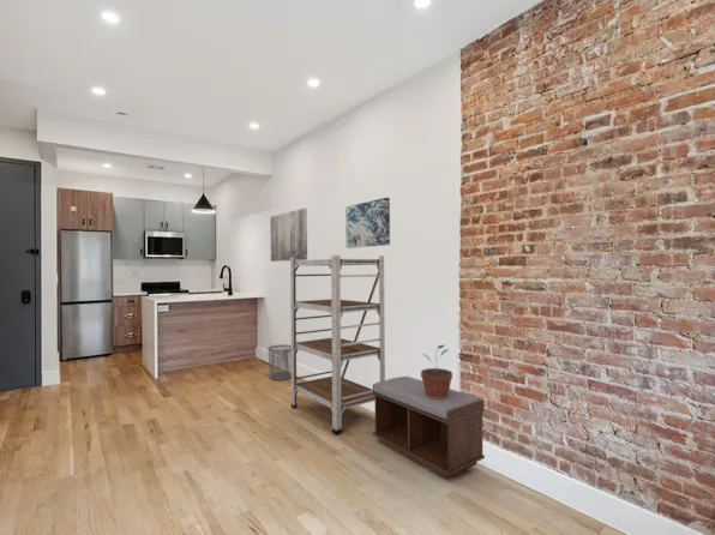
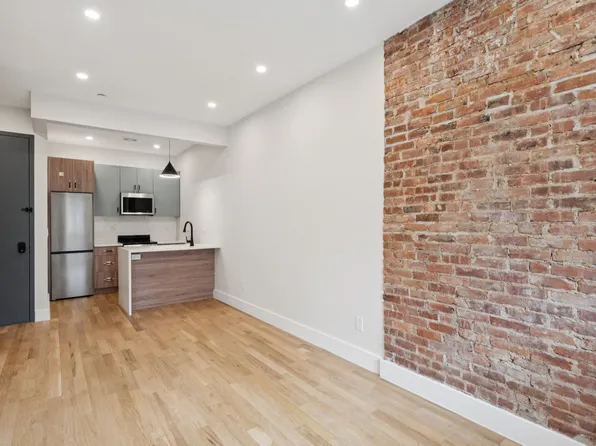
- wall art (366, 224)
- wall art (287, 236)
- shelving unit (336, 335)
- bench (423, 420)
- waste bin (281, 361)
- potted plant (435, 368)
